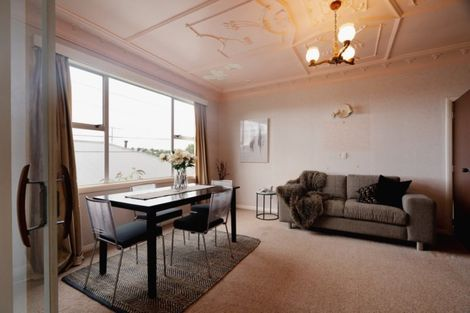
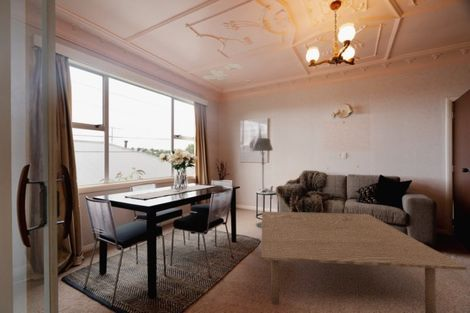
+ floor lamp (263, 181)
+ coffee table (329, 249)
